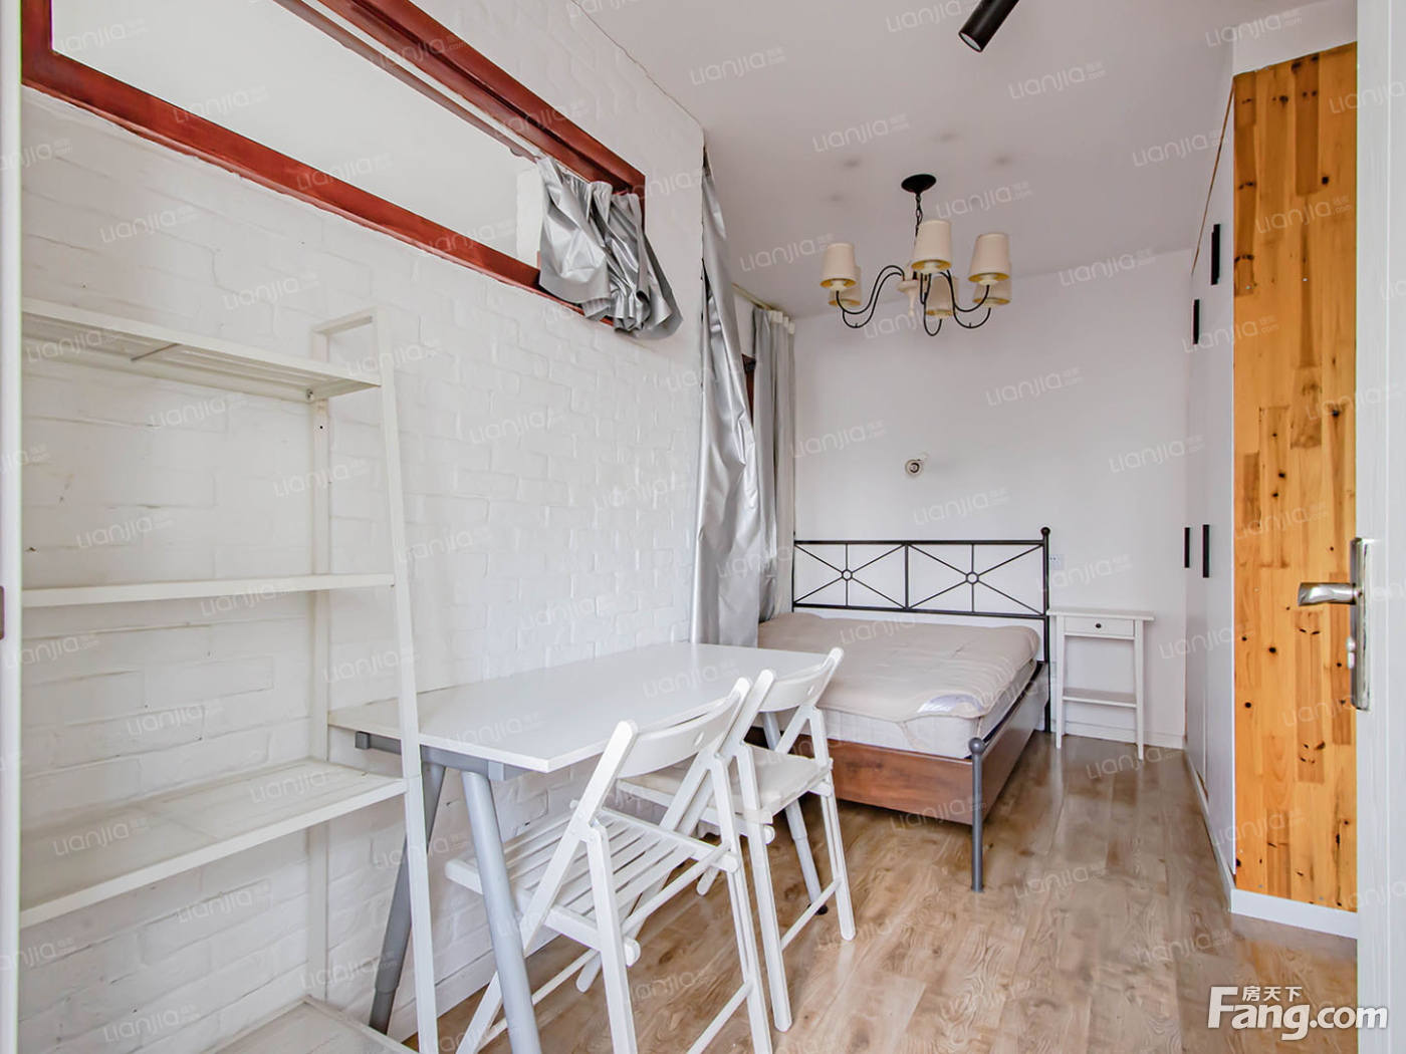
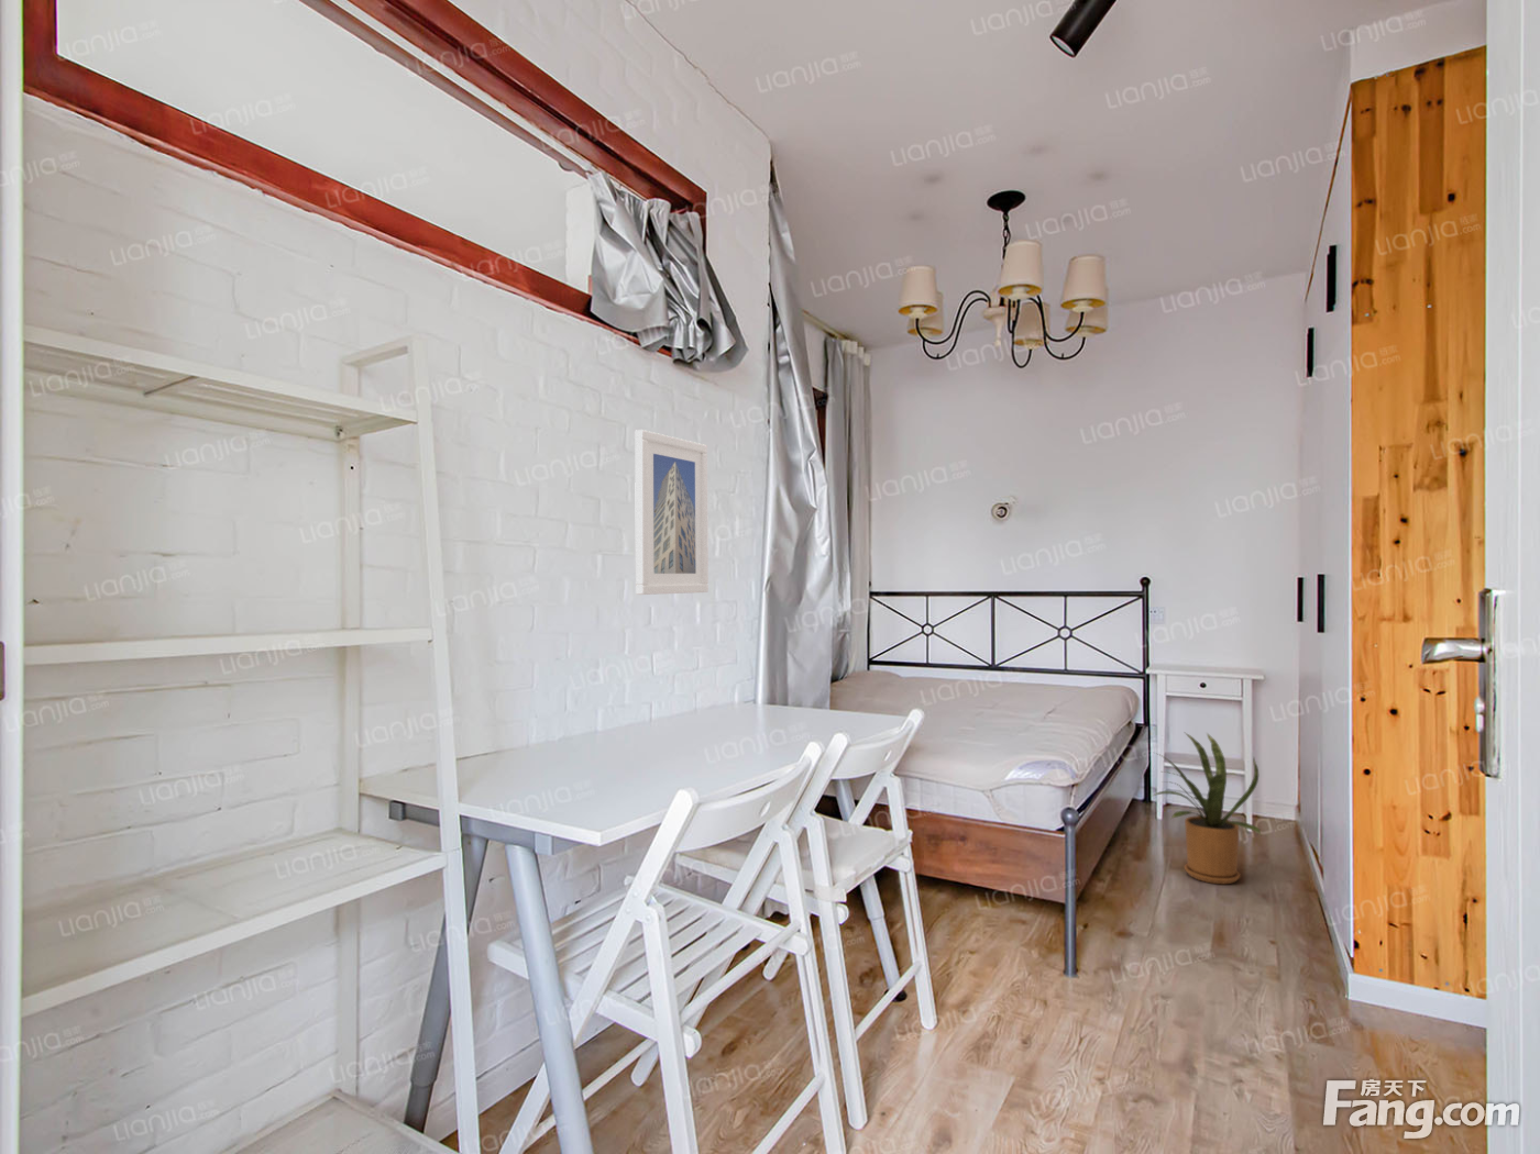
+ house plant (1203, 807)
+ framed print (673, 515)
